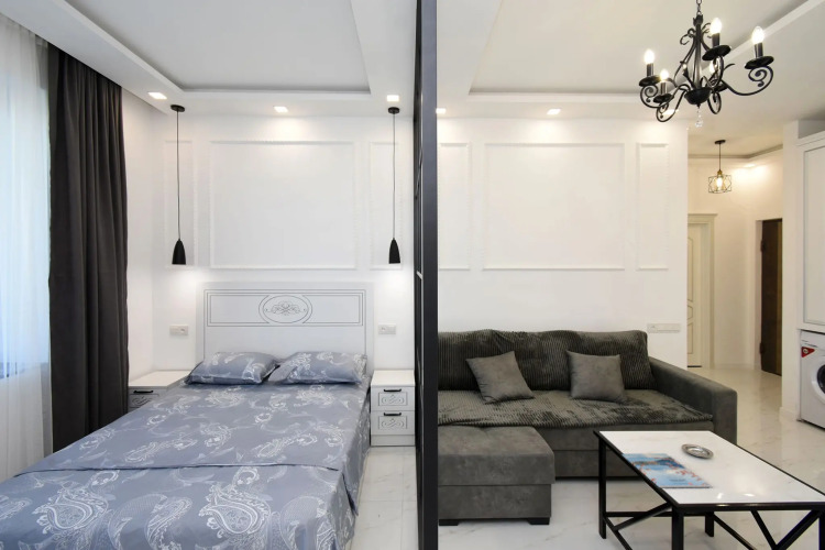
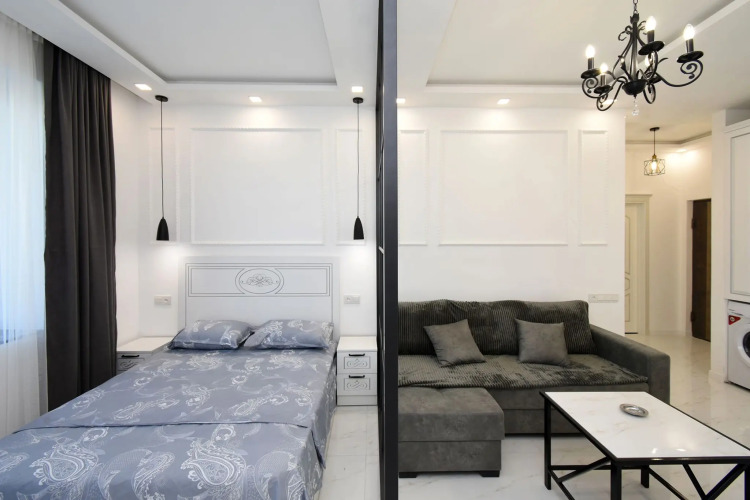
- magazine (662, 469)
